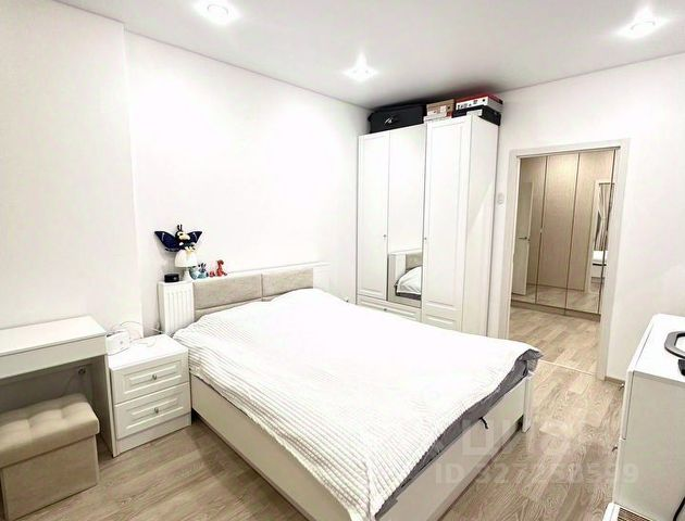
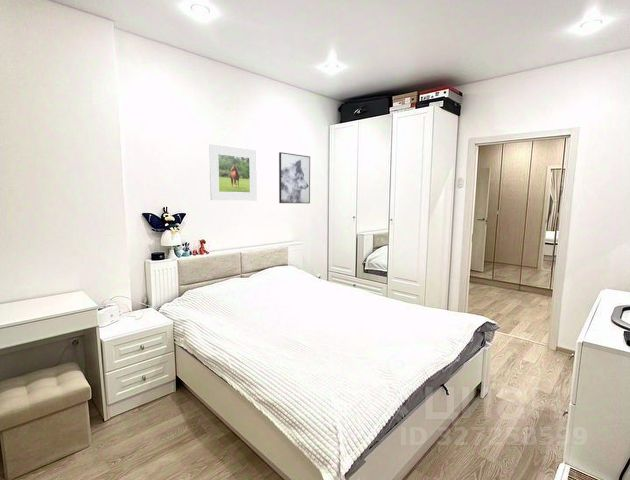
+ wall art (295, 179)
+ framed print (234, 174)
